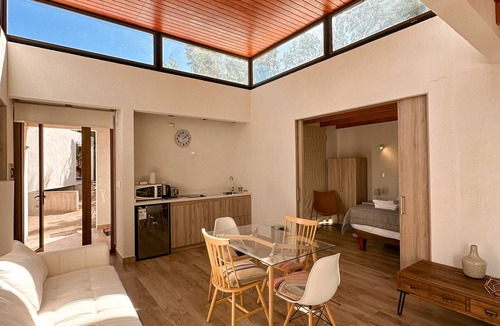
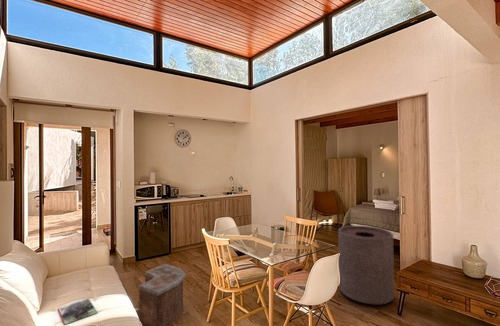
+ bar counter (162, 294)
+ trash can (365, 262)
+ magazine (77, 310)
